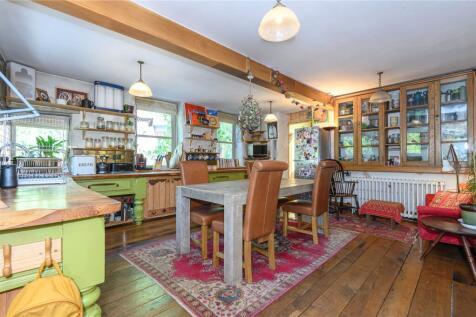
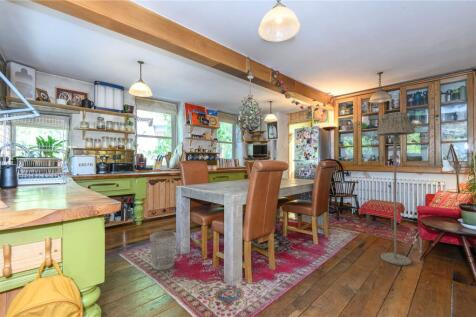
+ floor lamp (395, 186)
+ wastebasket (163, 250)
